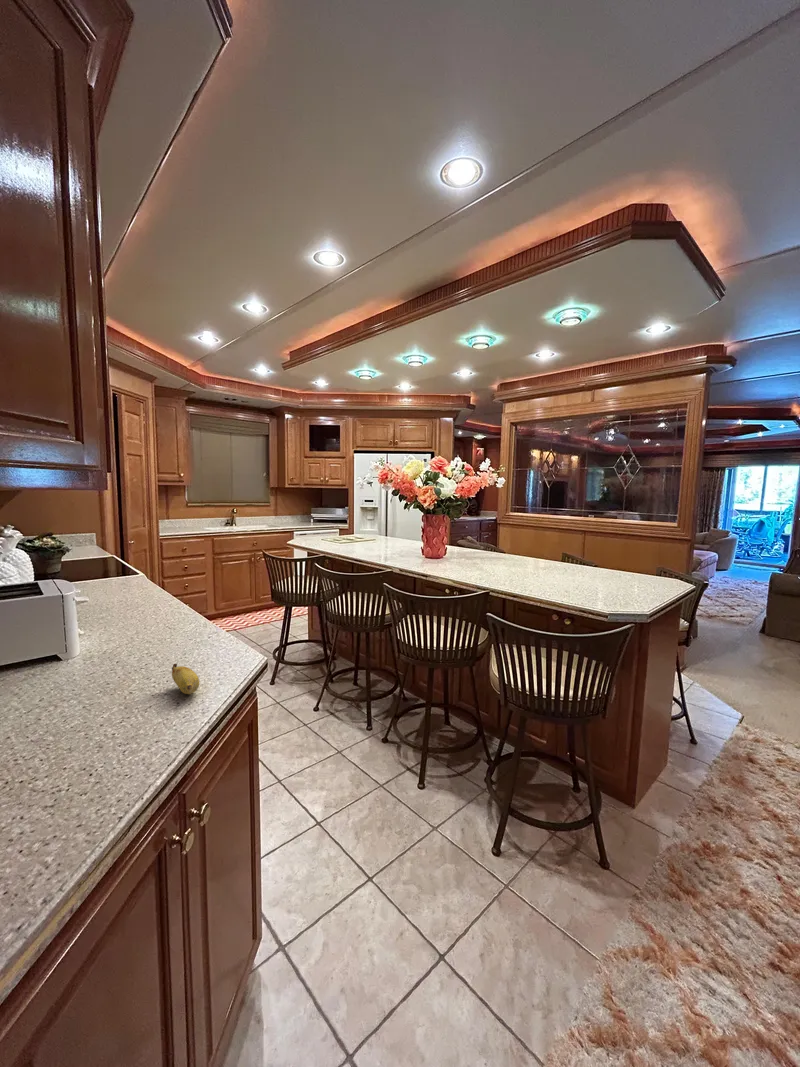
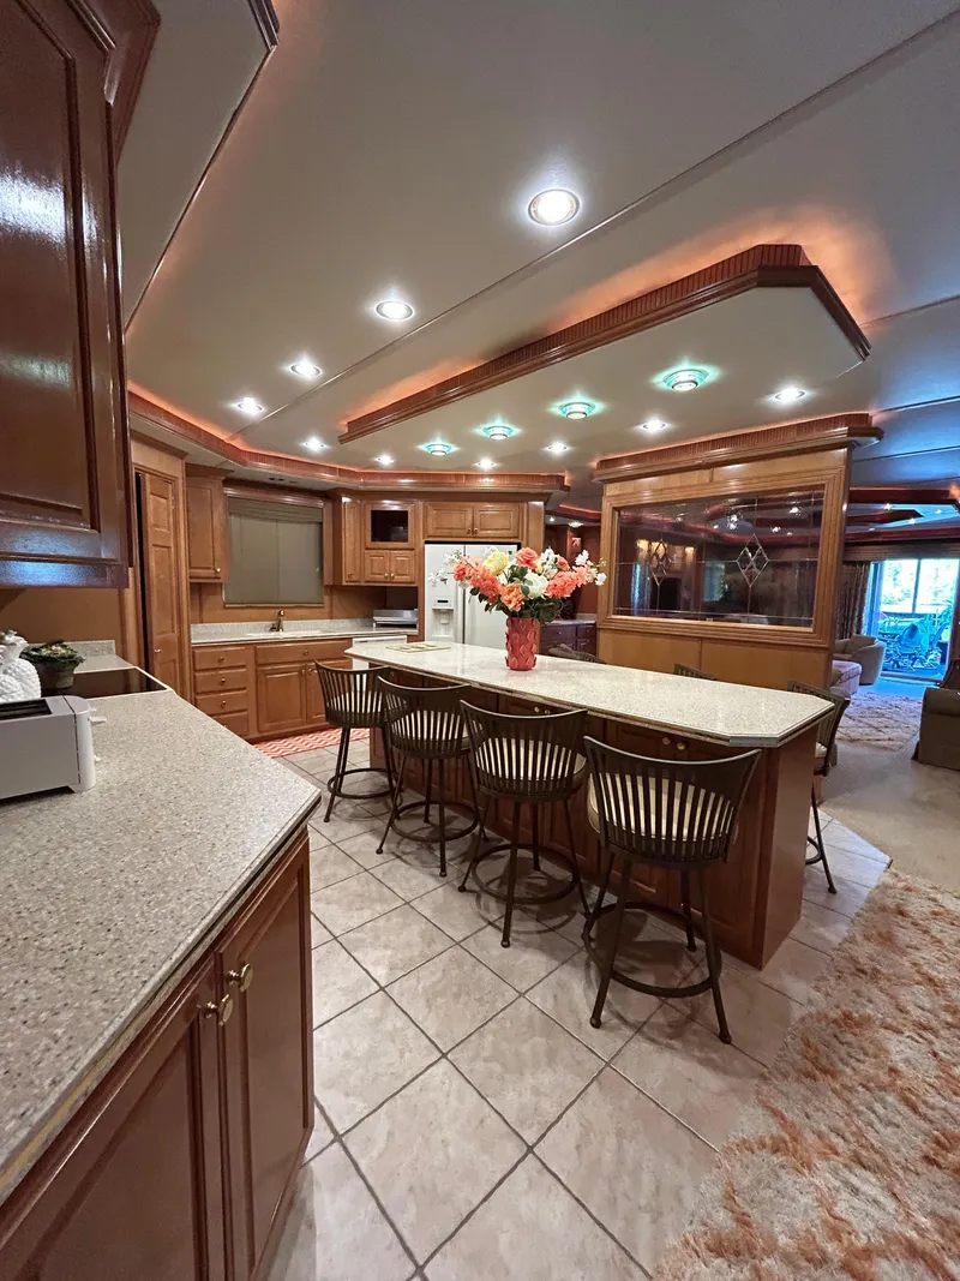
- banana (186, 680)
